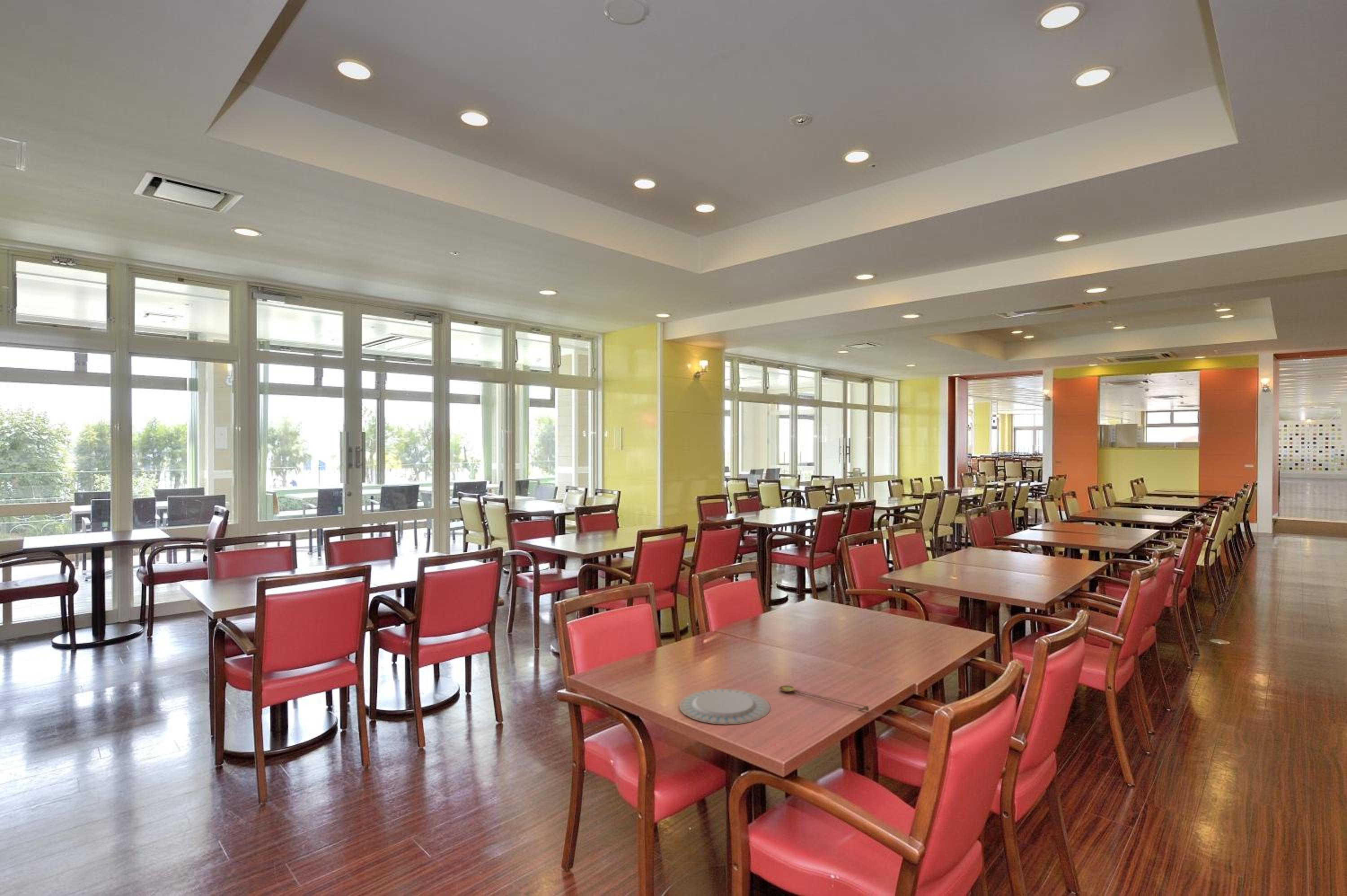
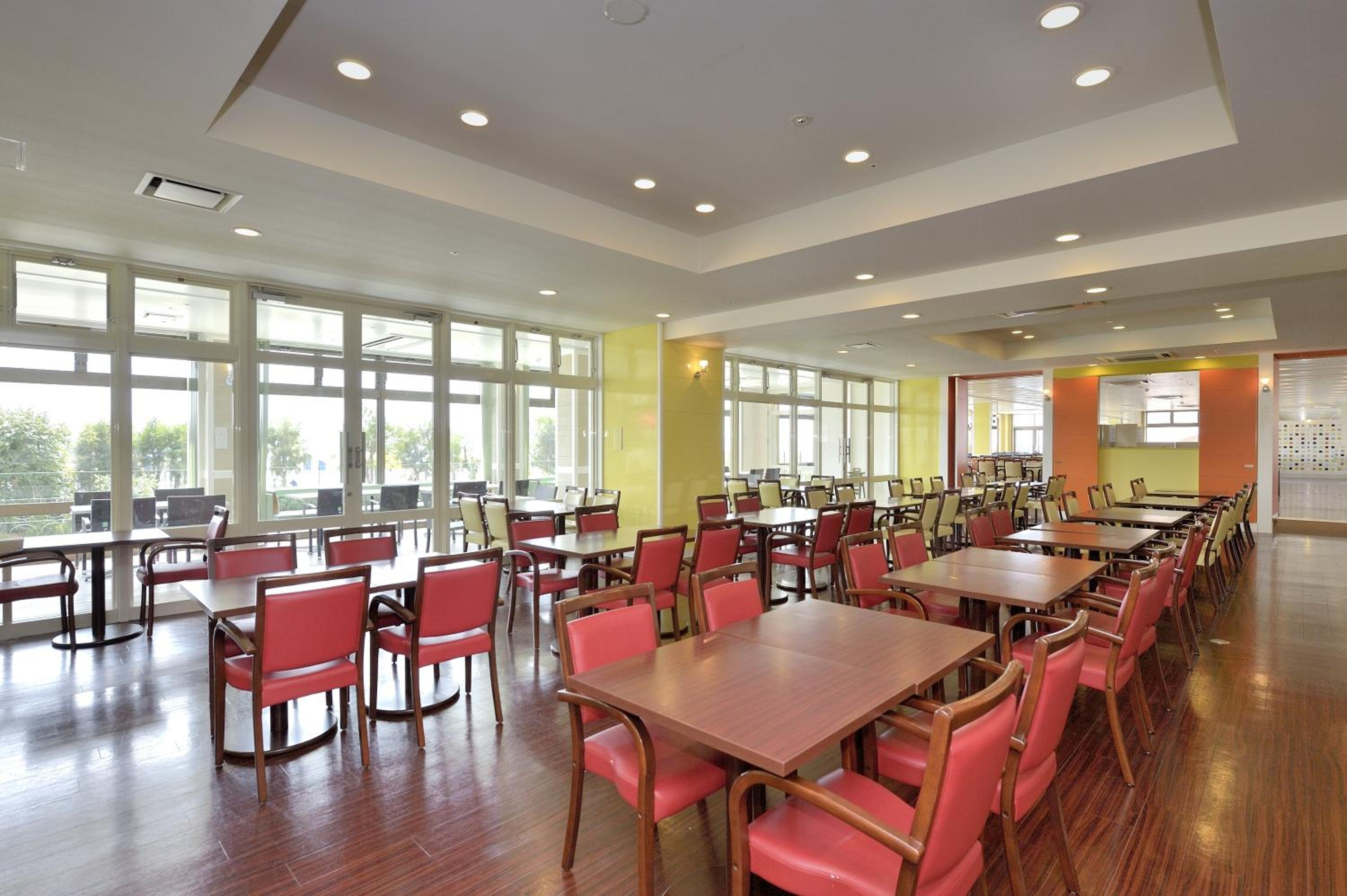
- pendant necklace (822, 697)
- chinaware (724, 703)
